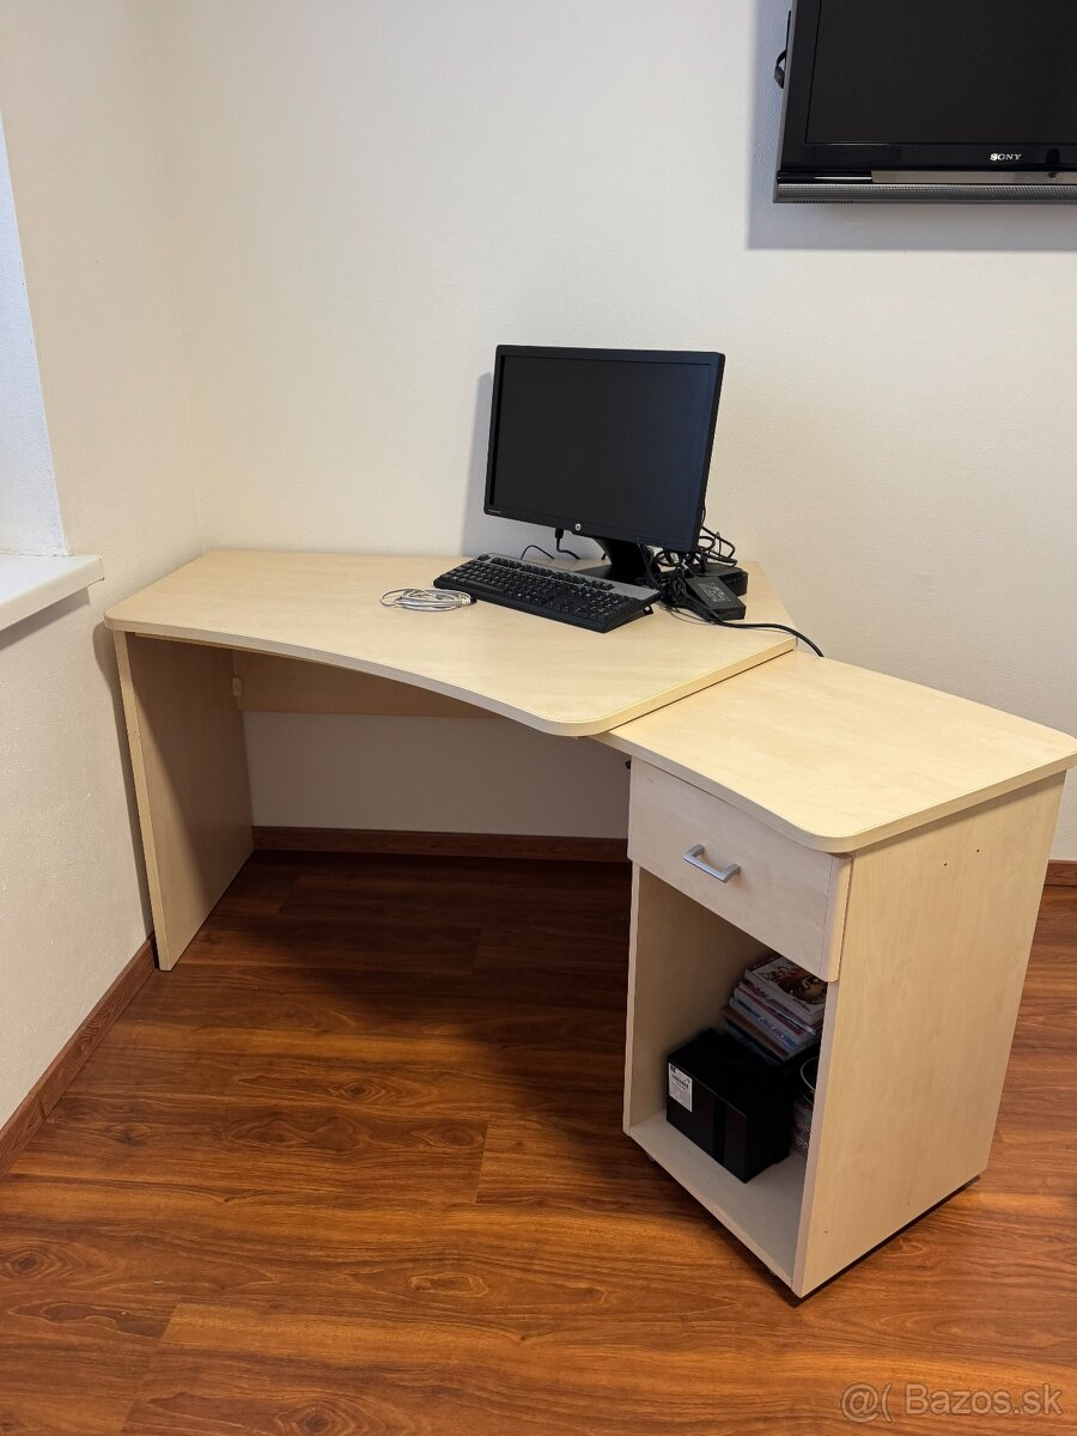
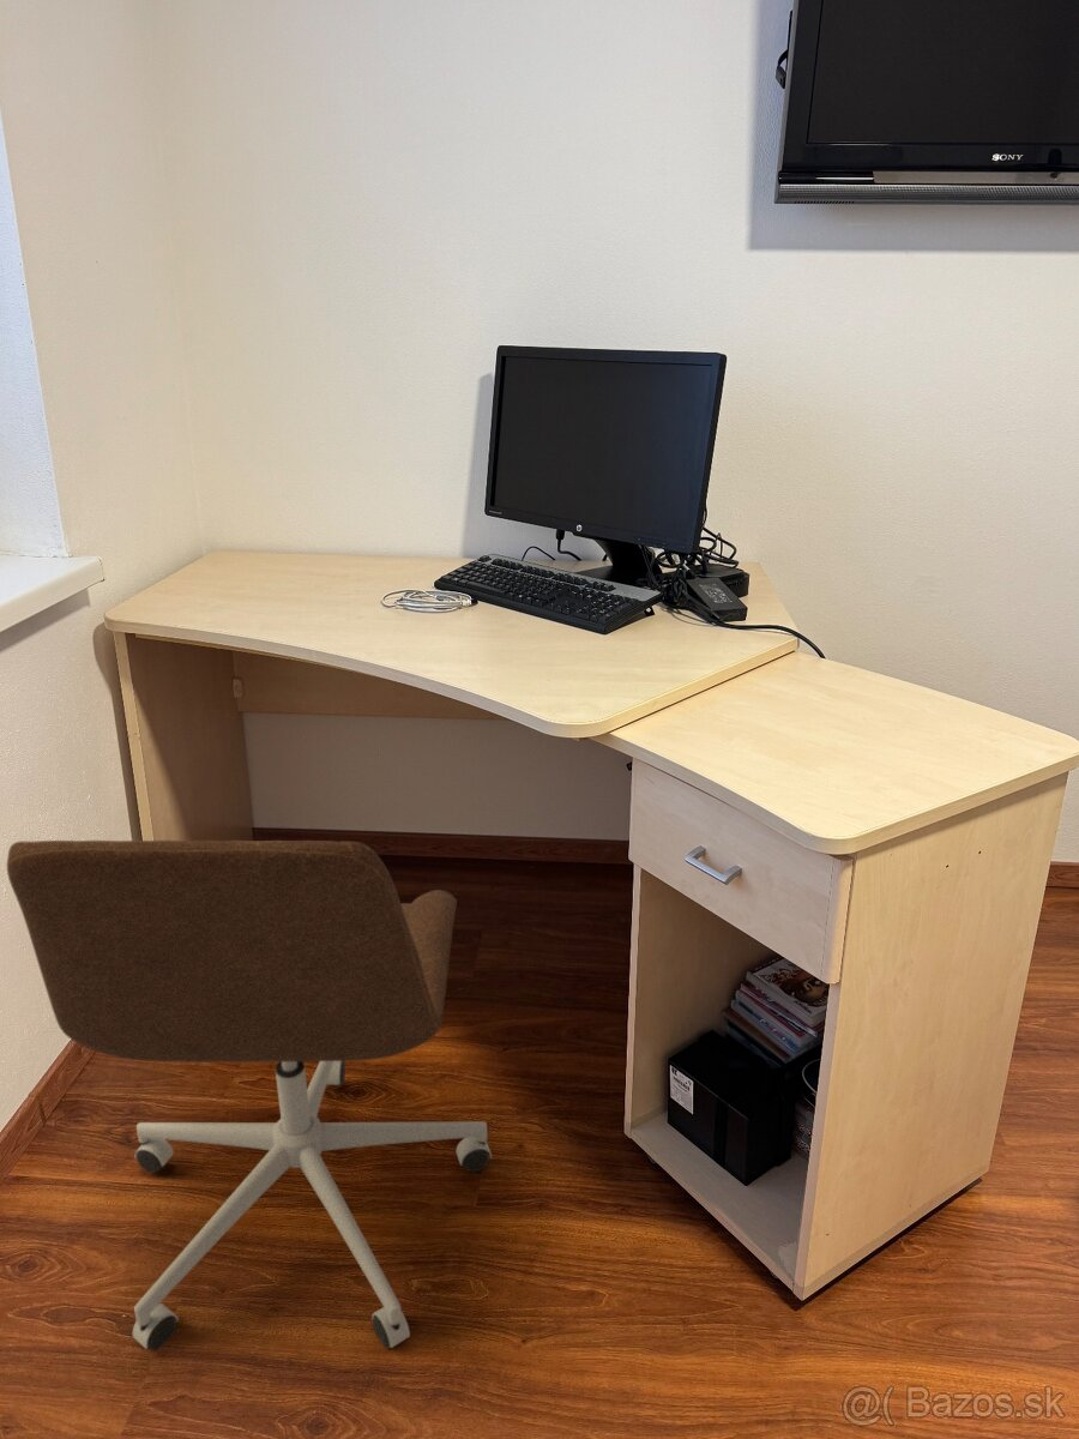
+ office chair (279, 999)
